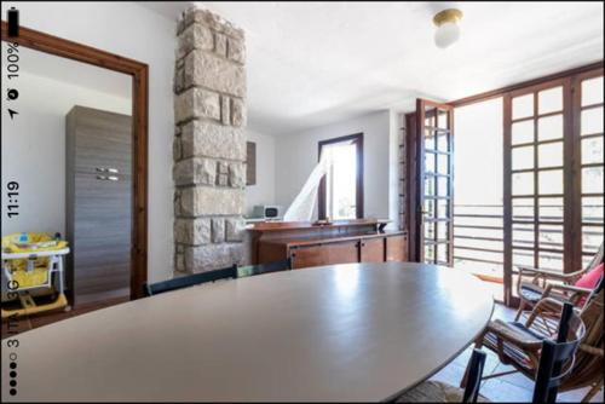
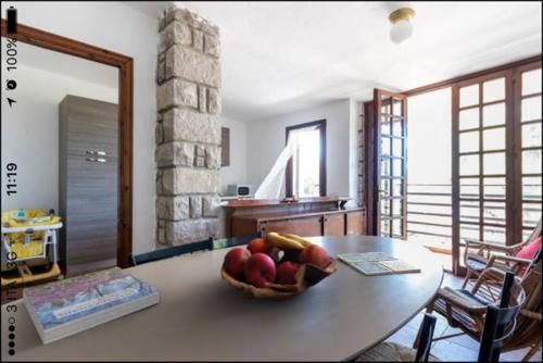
+ fruit basket (278, 260)
+ drink coaster (375, 262)
+ book (91, 296)
